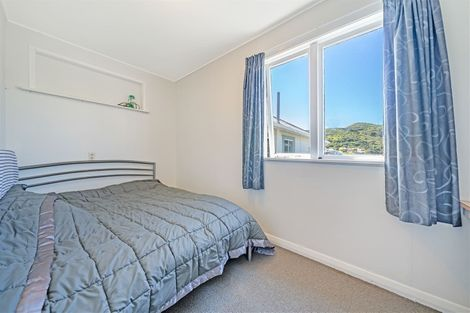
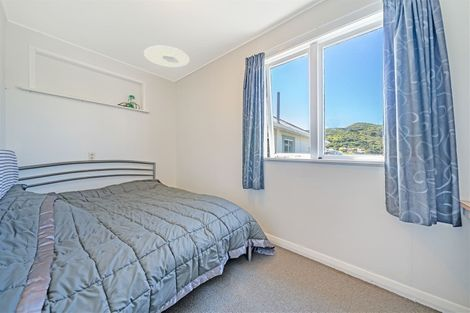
+ ceiling light (167, 55)
